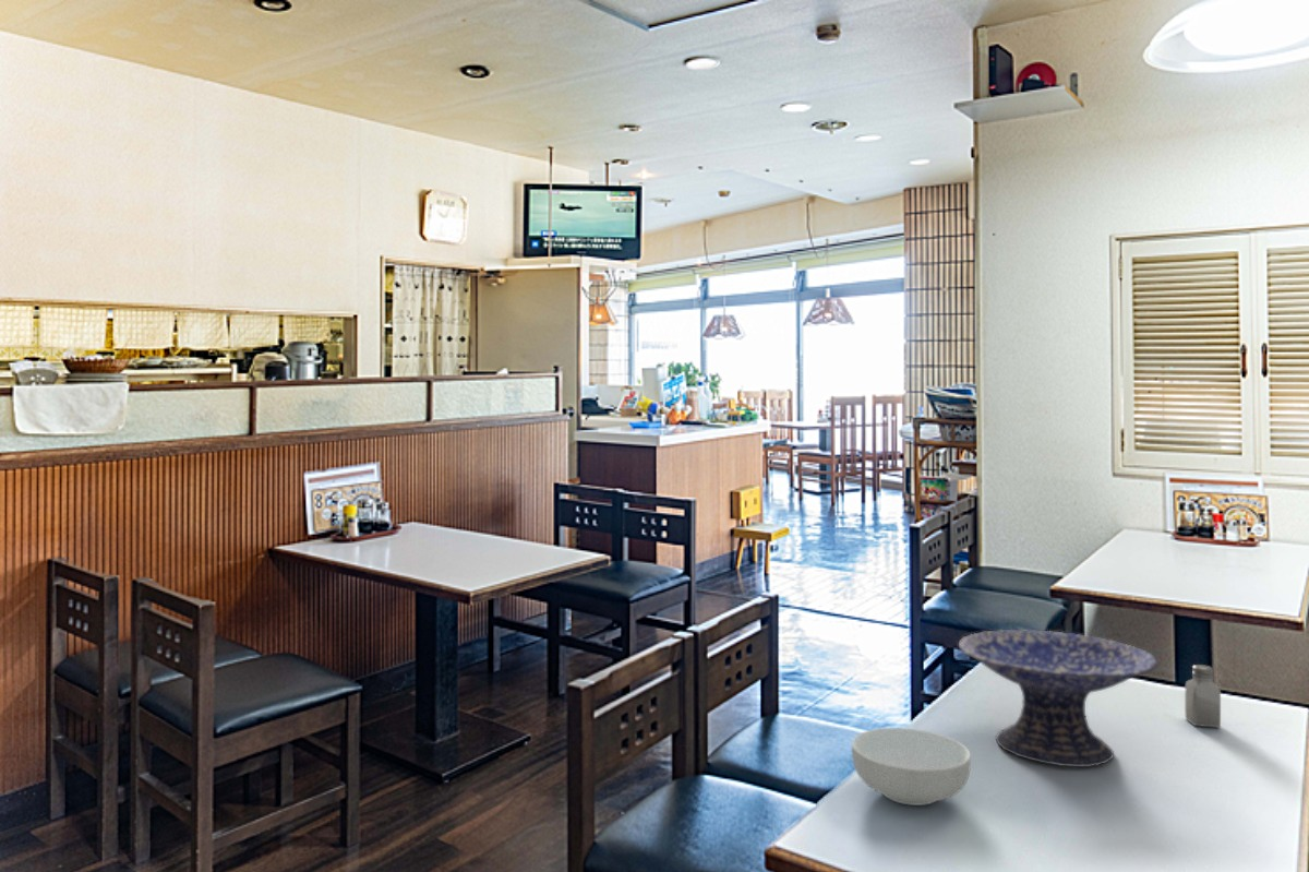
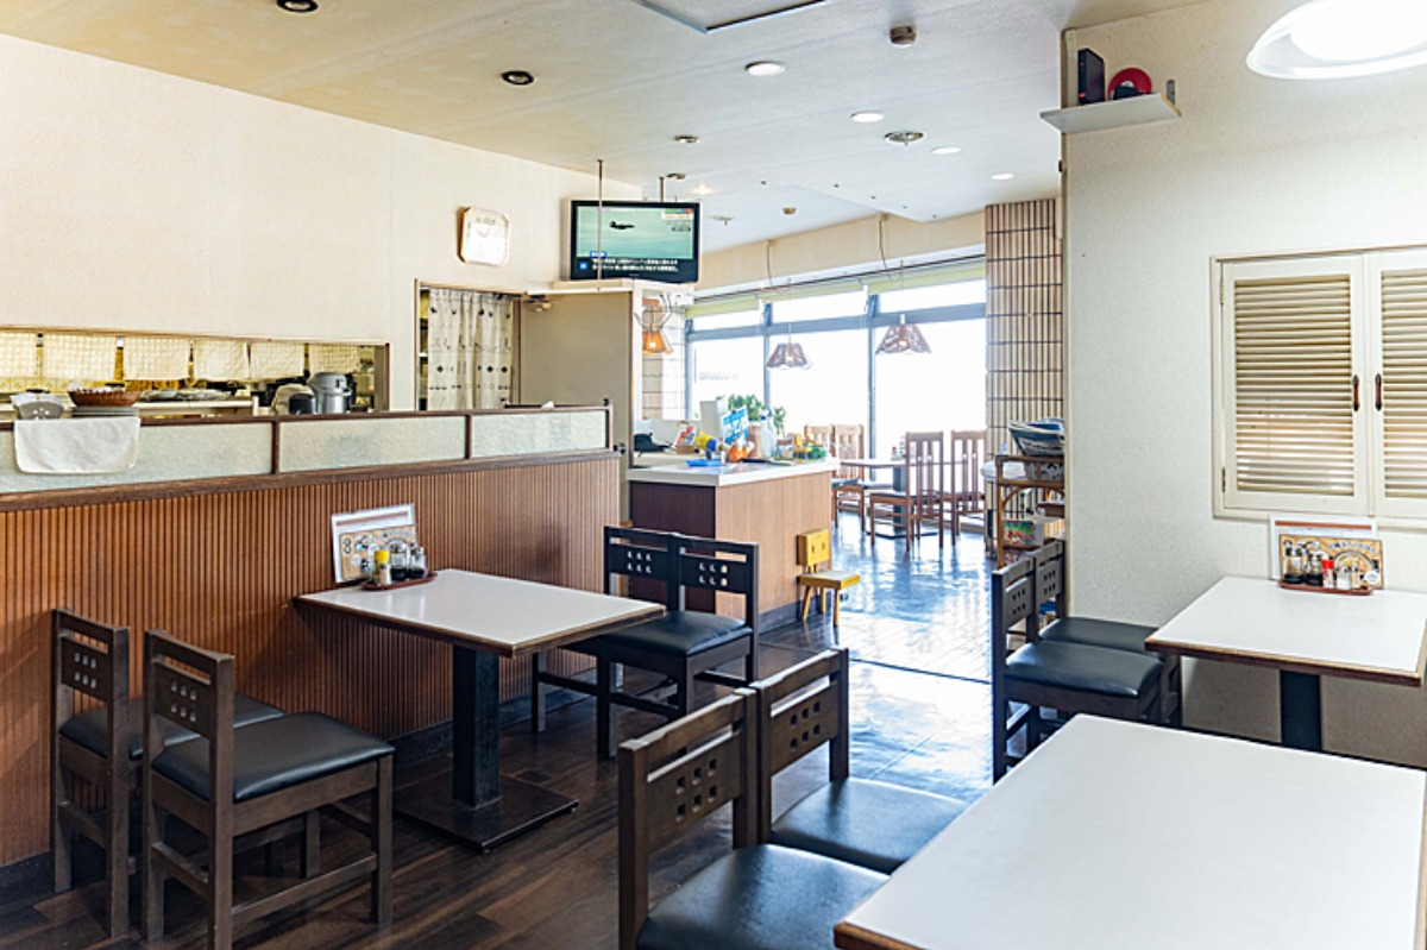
- saltshaker (1202, 694)
- decorative bowl (1053, 697)
- cereal bowl (910, 769)
